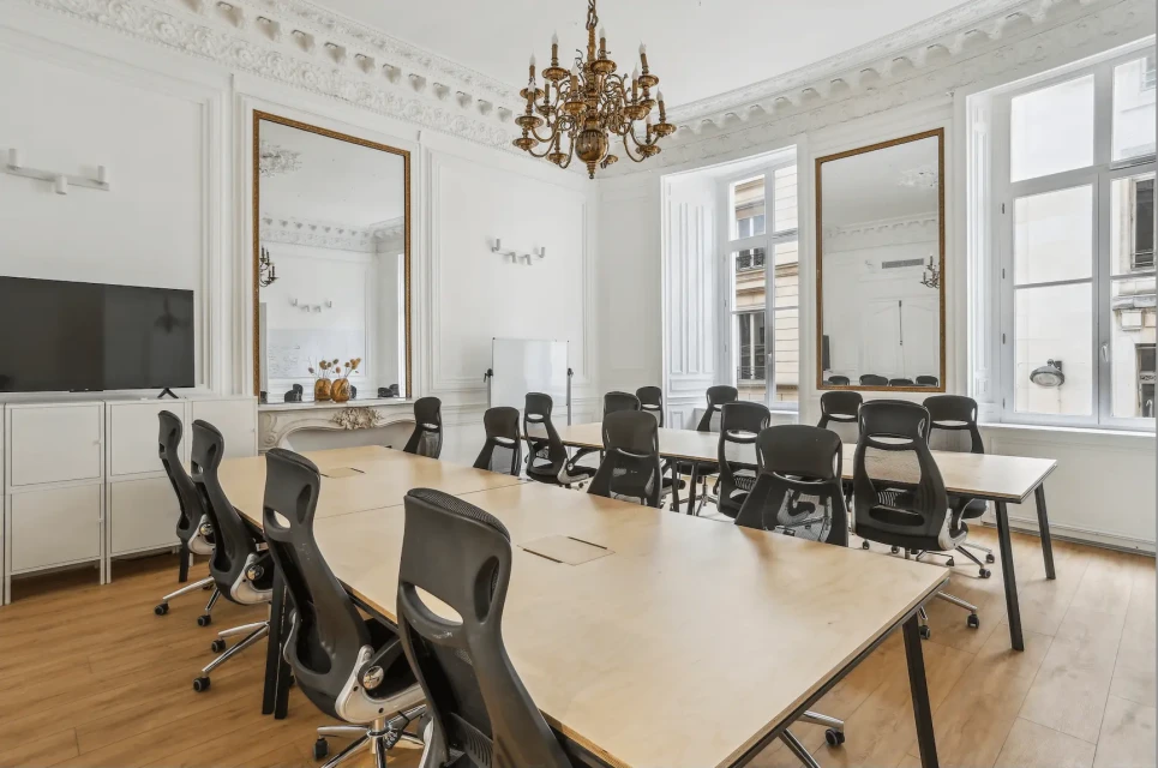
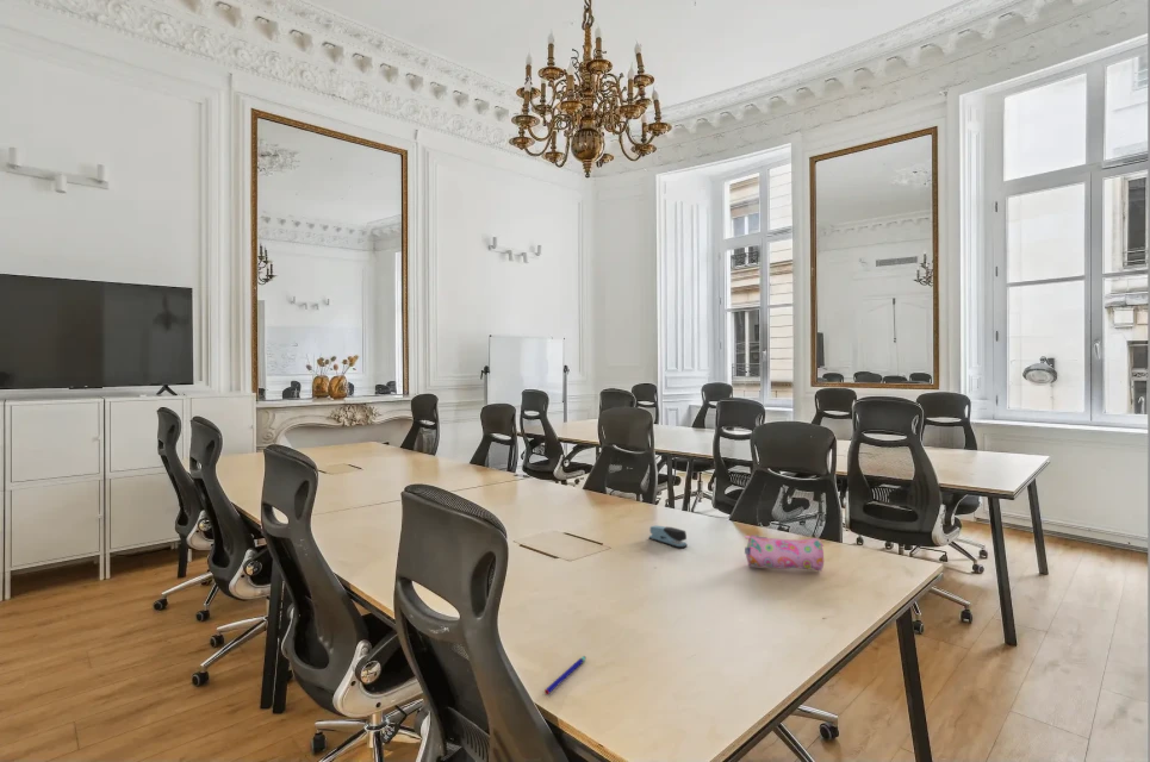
+ pencil case (783, 552)
+ stapler (667, 533)
+ pen (566, 673)
